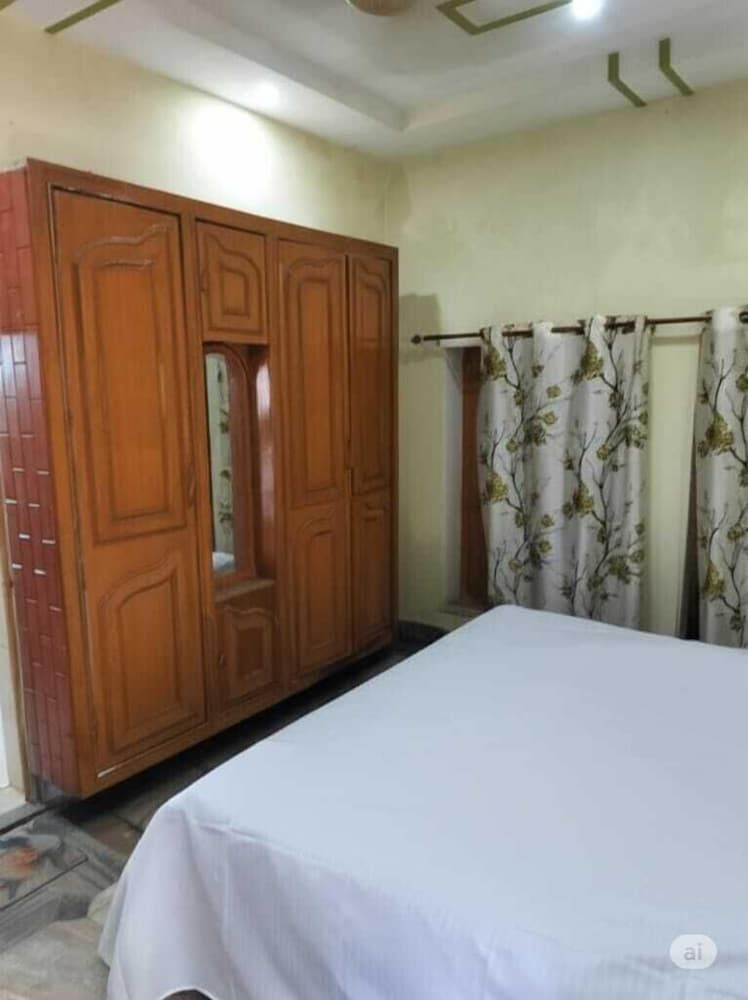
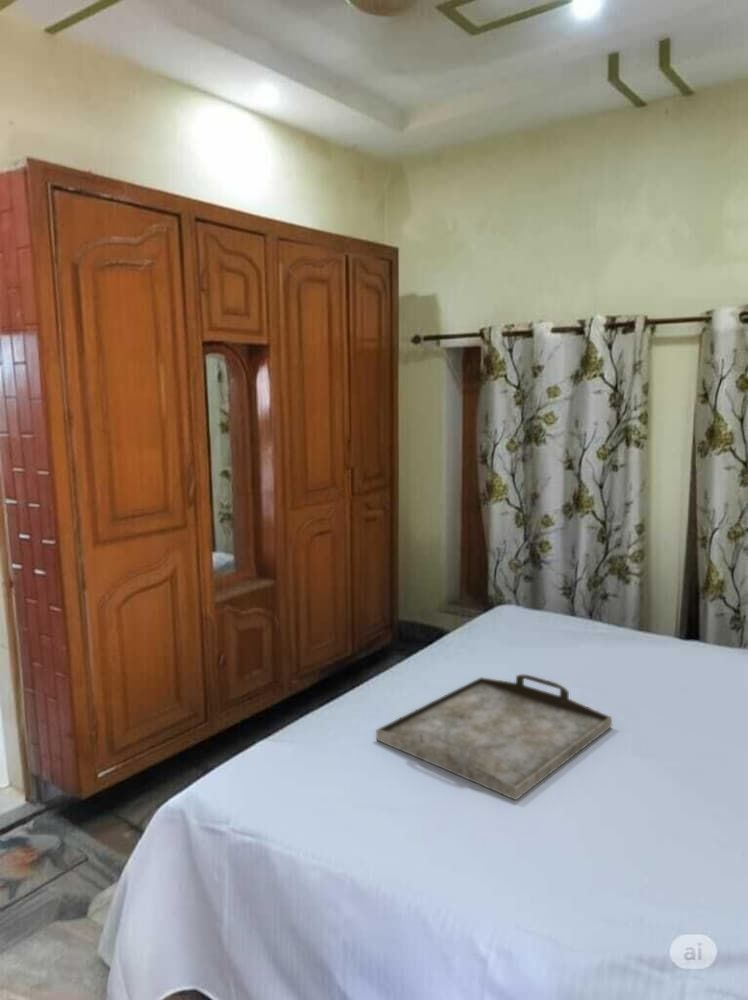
+ serving tray (495, 719)
